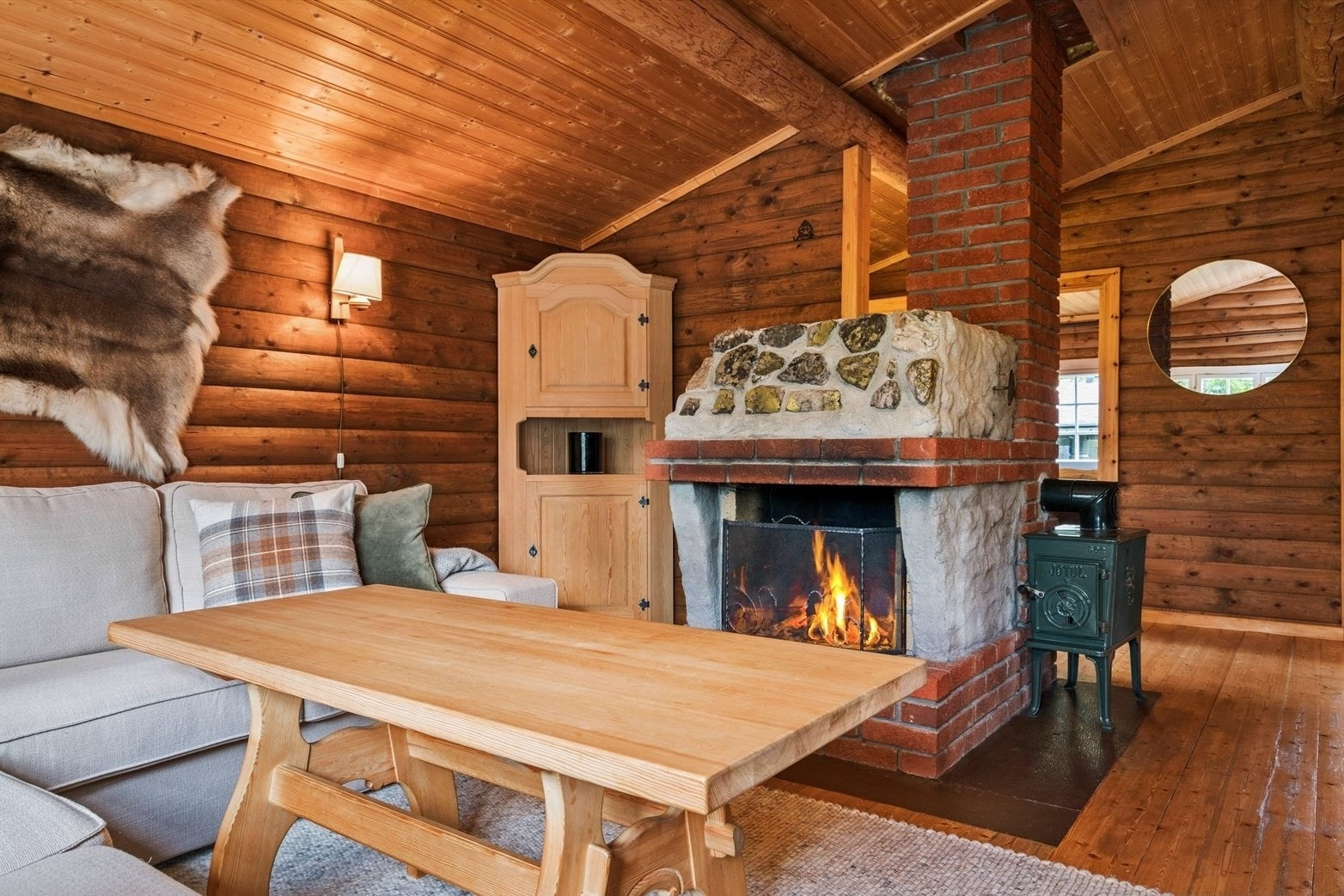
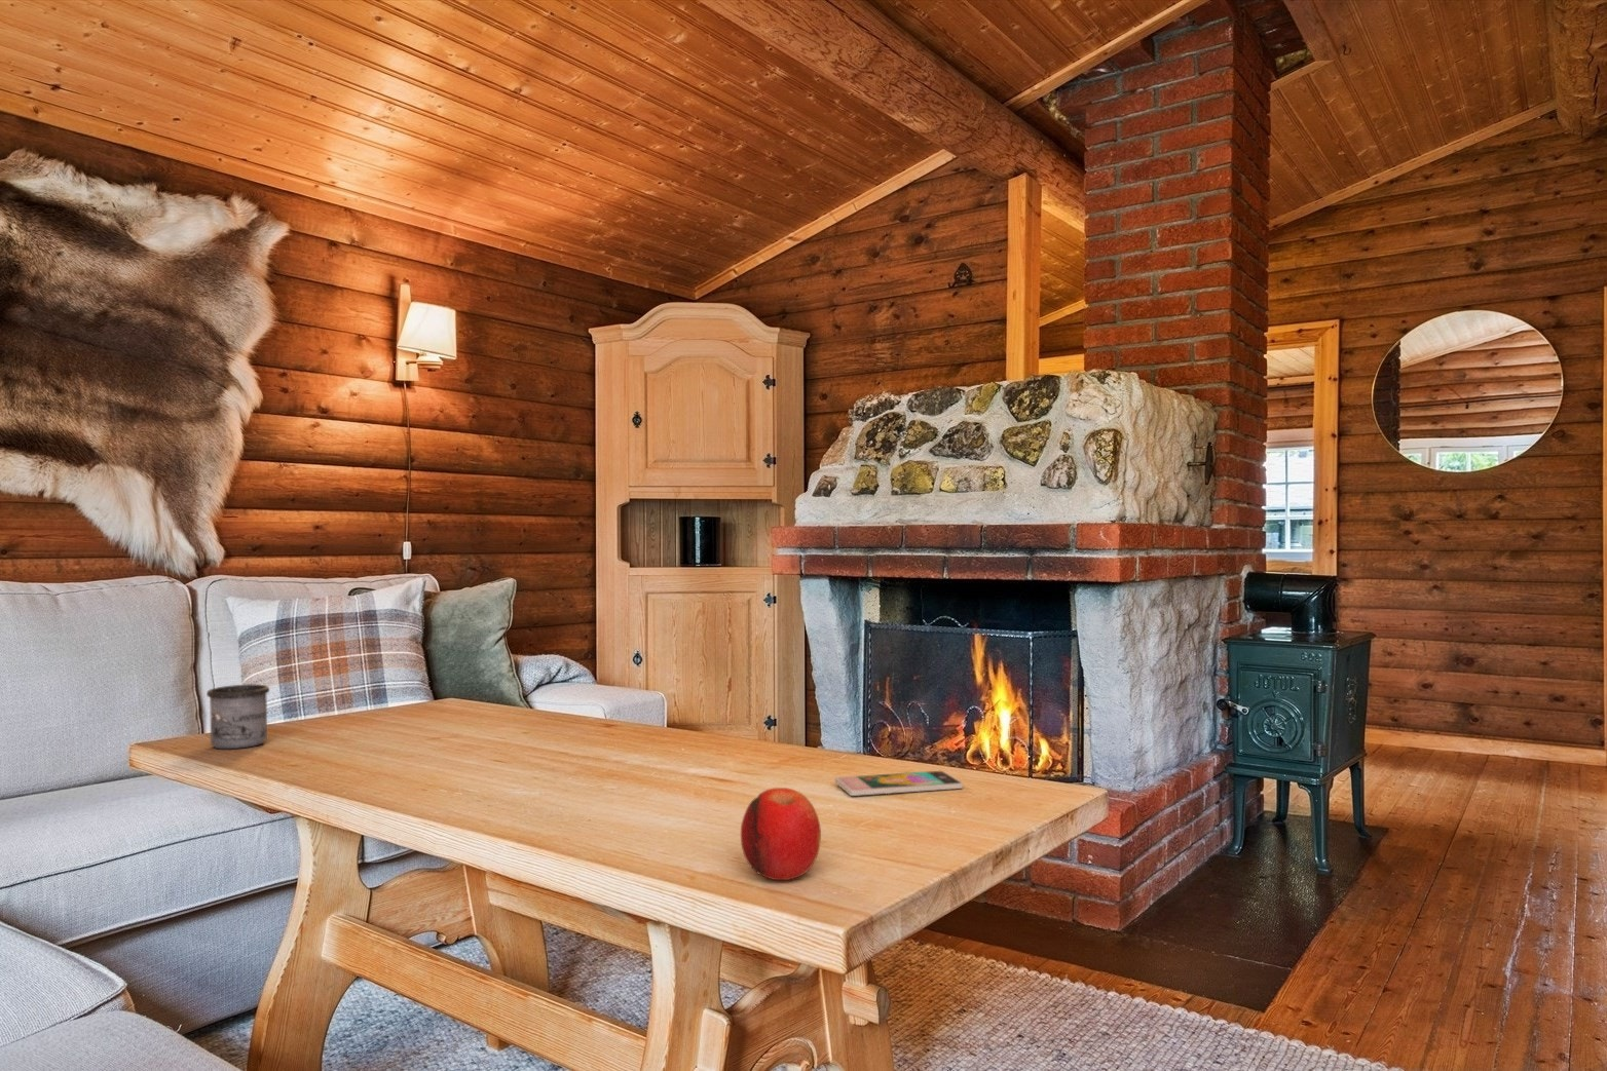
+ fruit (781, 832)
+ mug (234, 715)
+ smartphone (898, 783)
